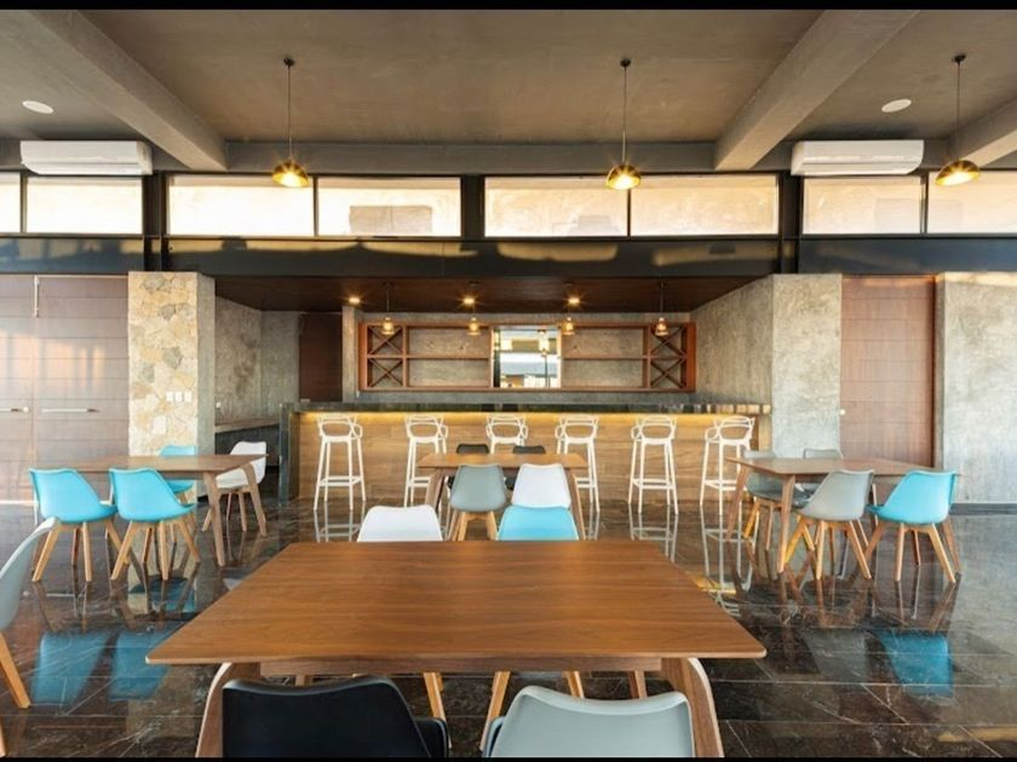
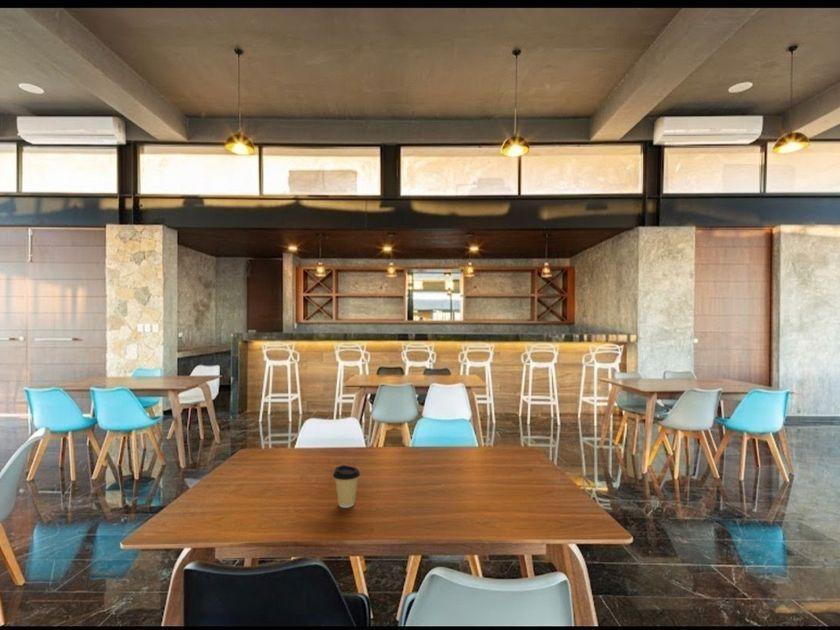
+ coffee cup (346, 486)
